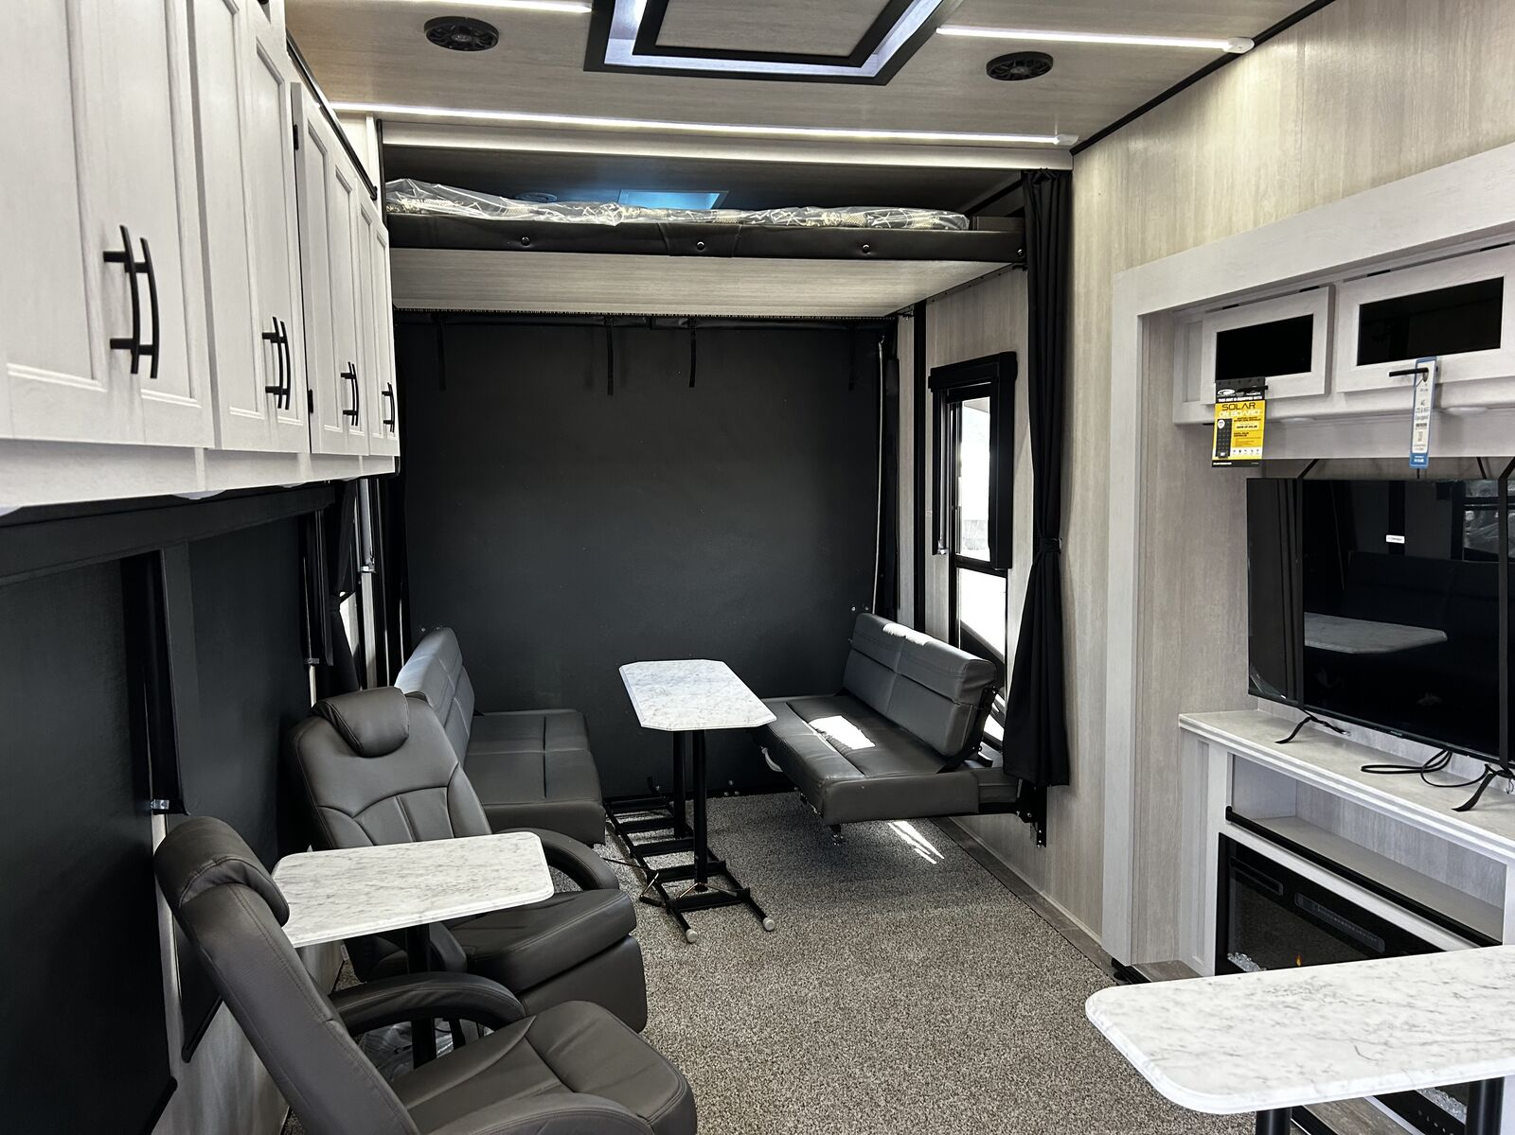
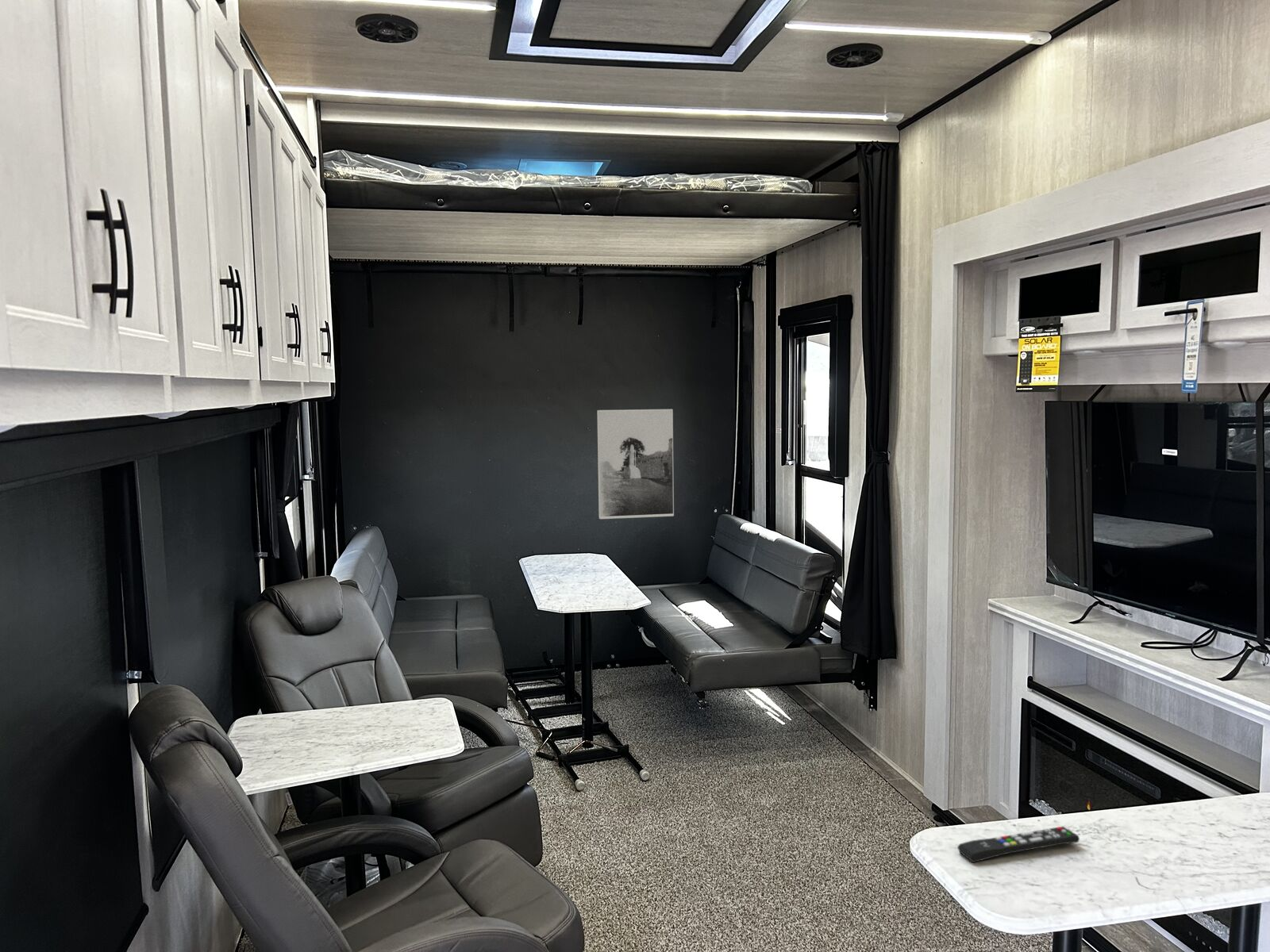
+ remote control (1018, 843)
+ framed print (636, 463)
